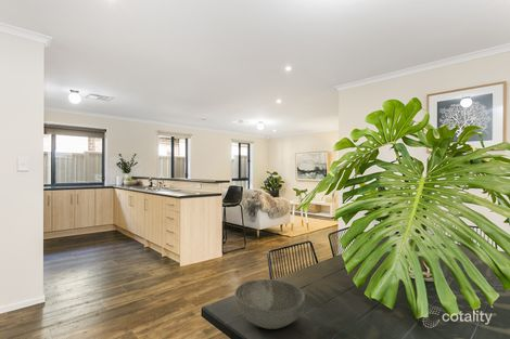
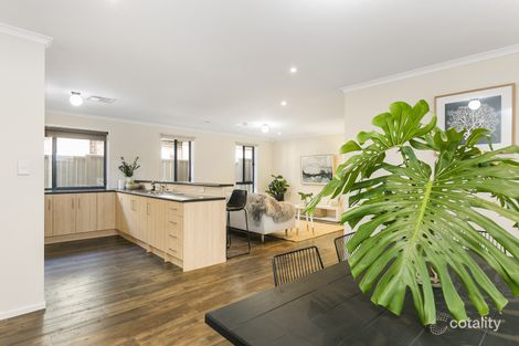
- bowl (269, 305)
